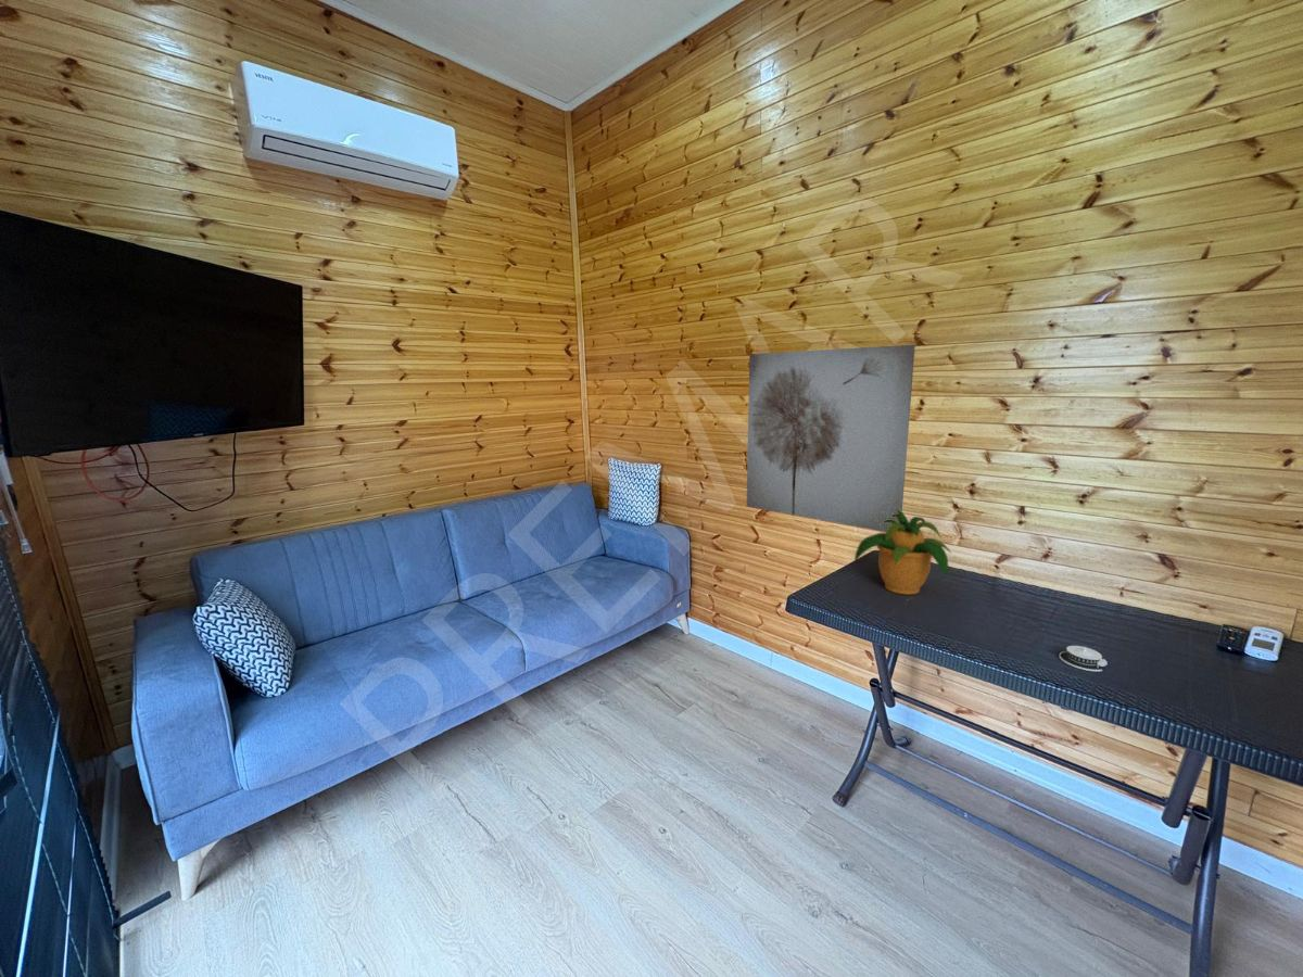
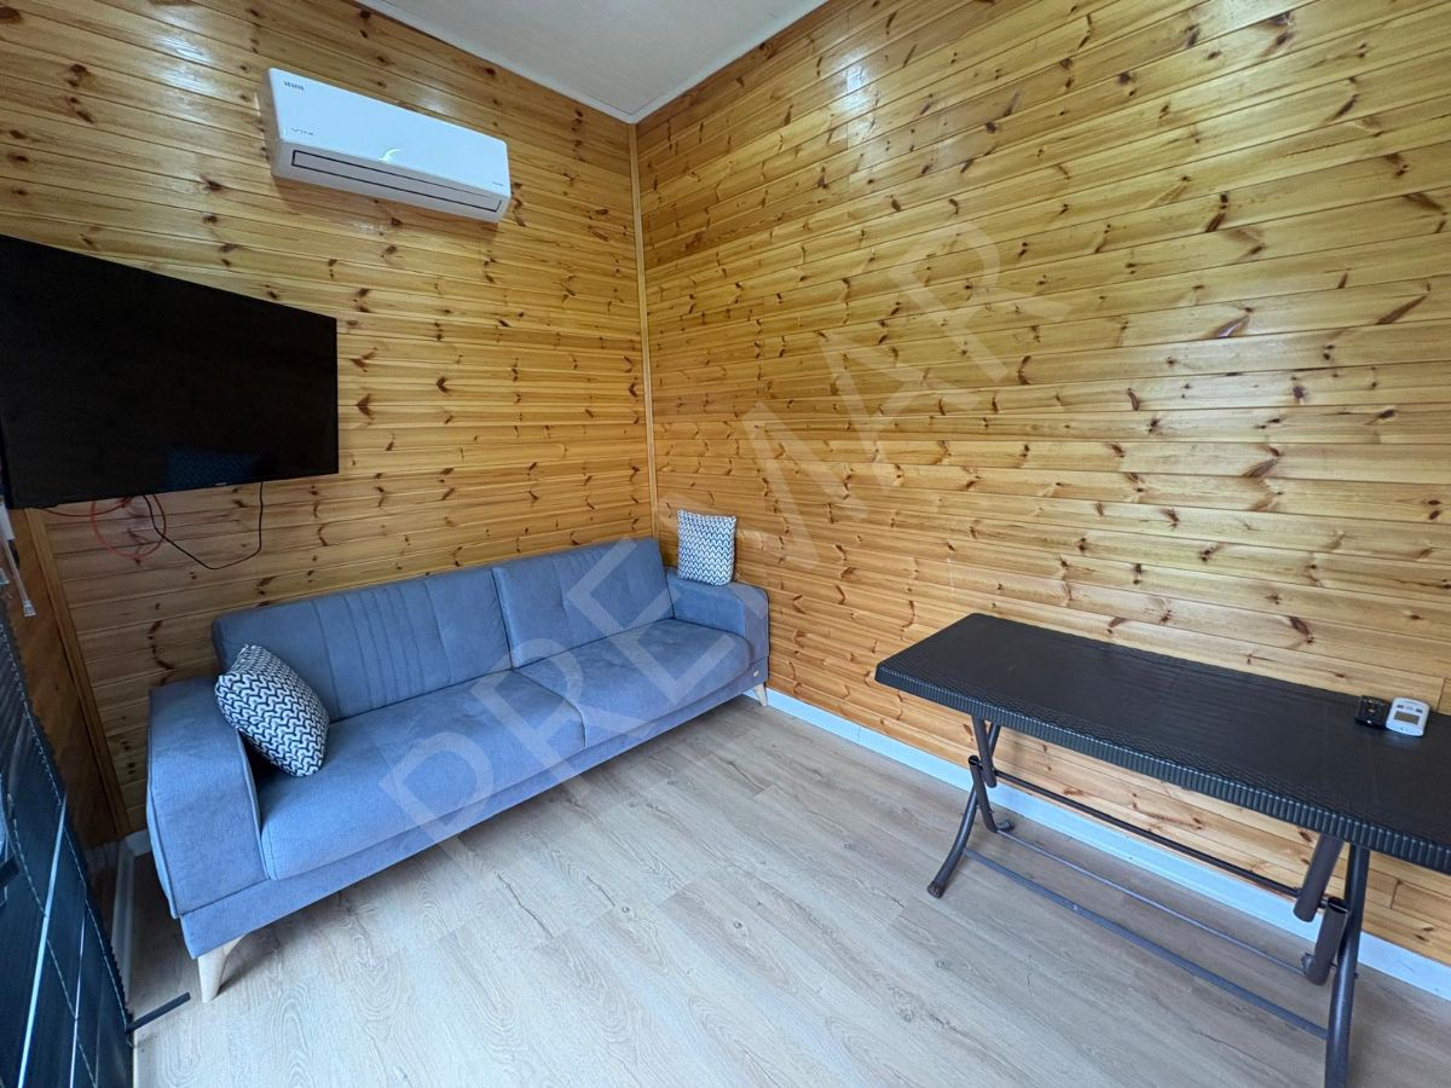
- potted plant (906, 548)
- wall art (819, 436)
- architectural model (1083, 654)
